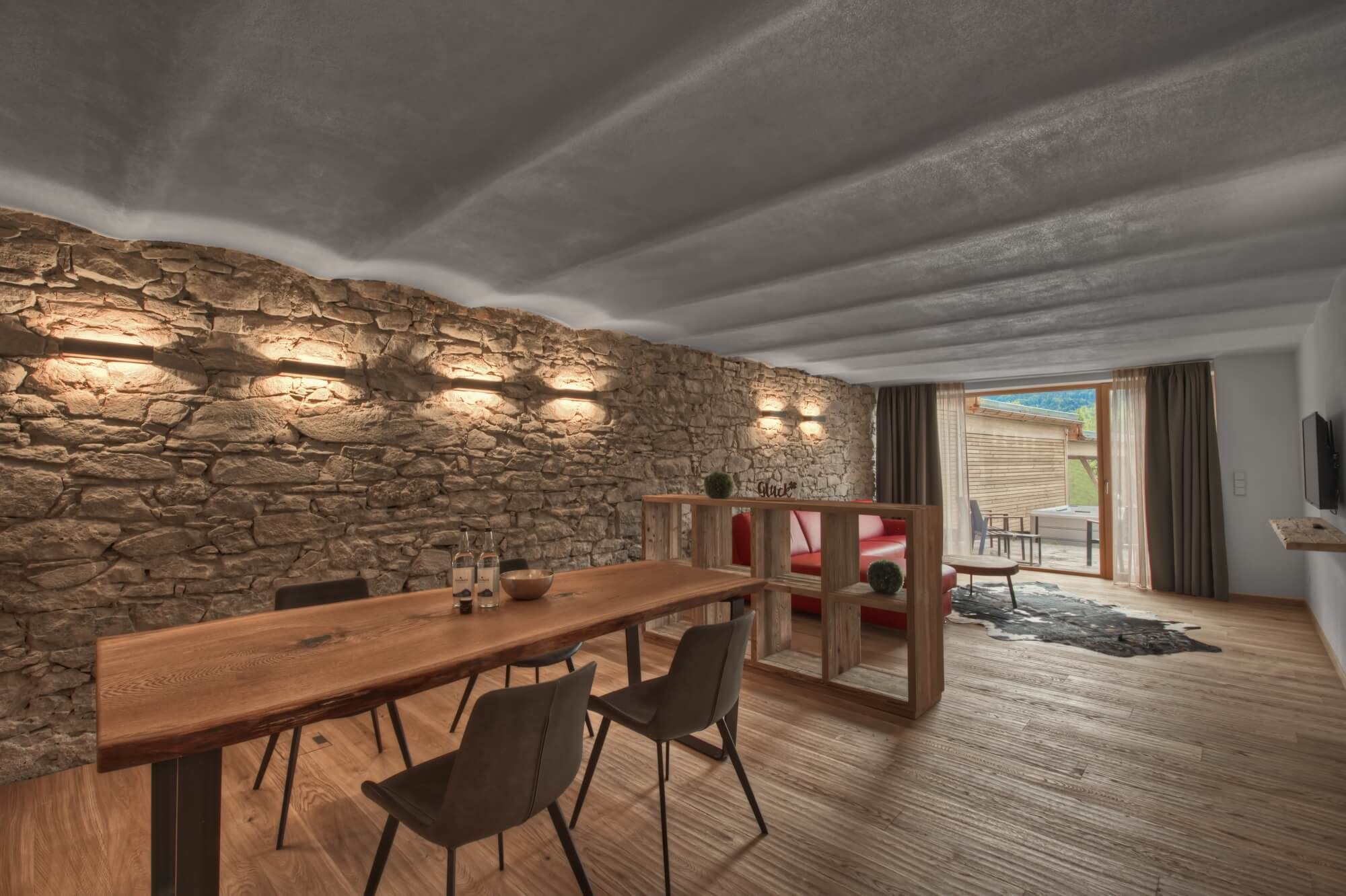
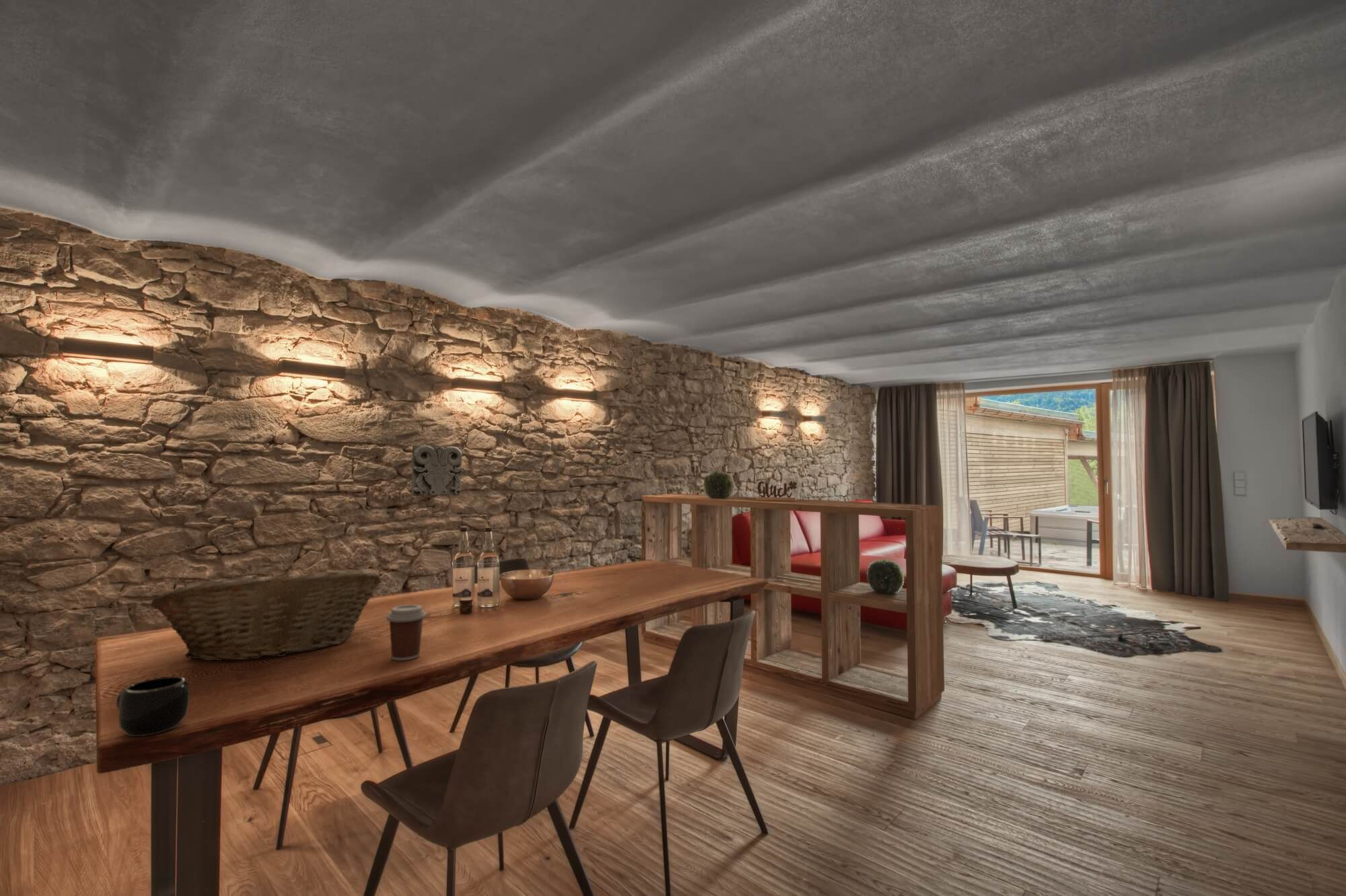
+ fruit basket (275, 606)
+ mug (153, 704)
+ coffee cup (406, 632)
+ decorative relief (437, 470)
